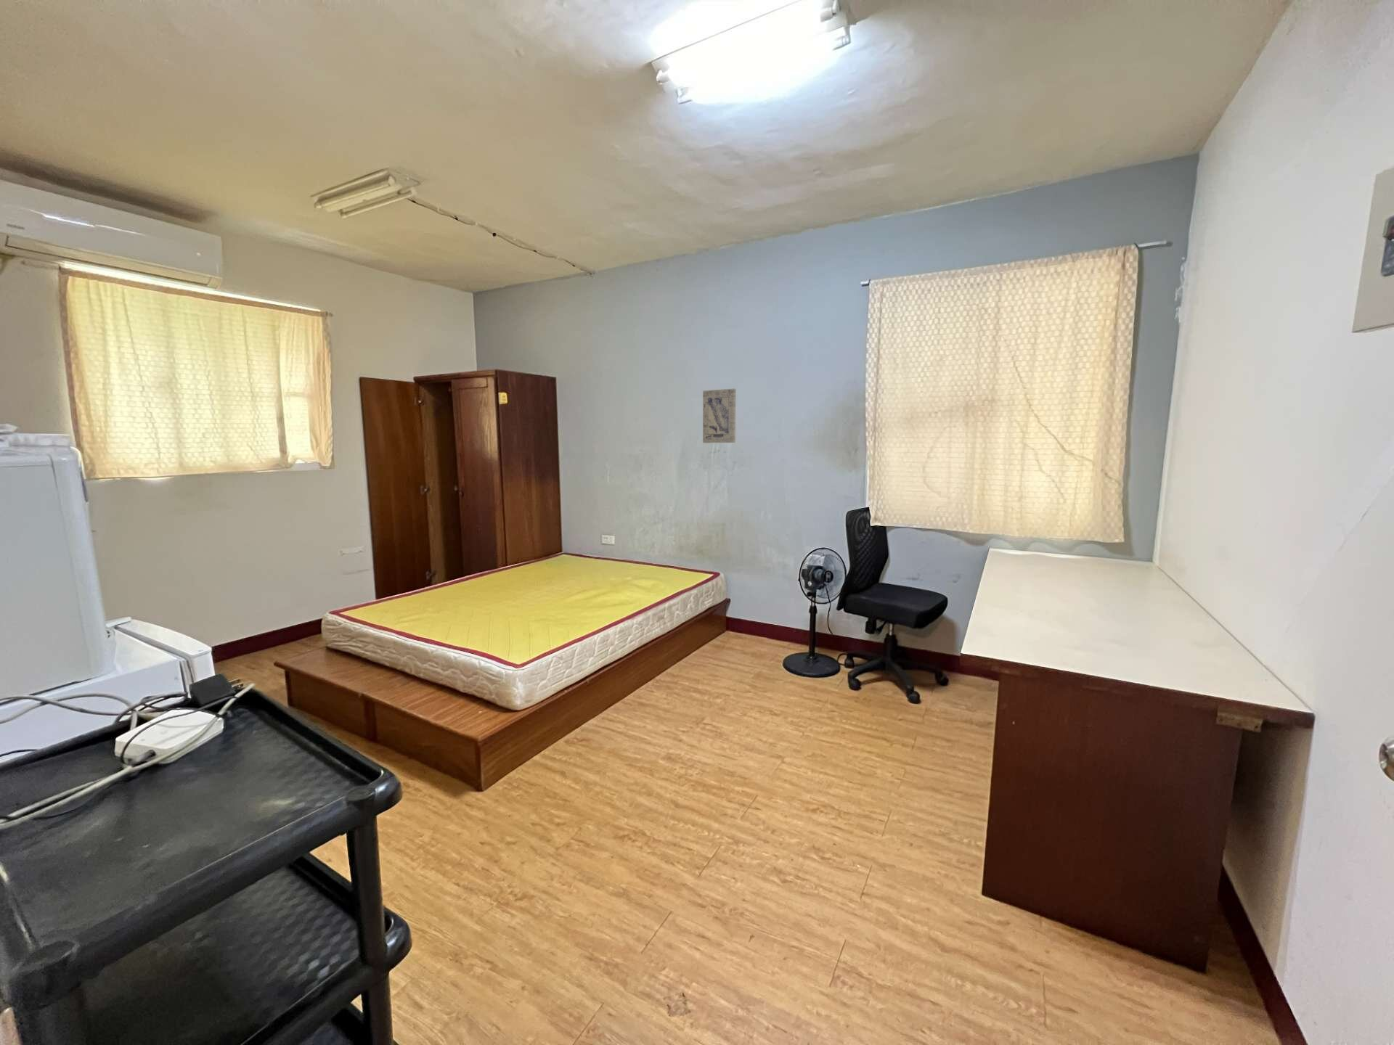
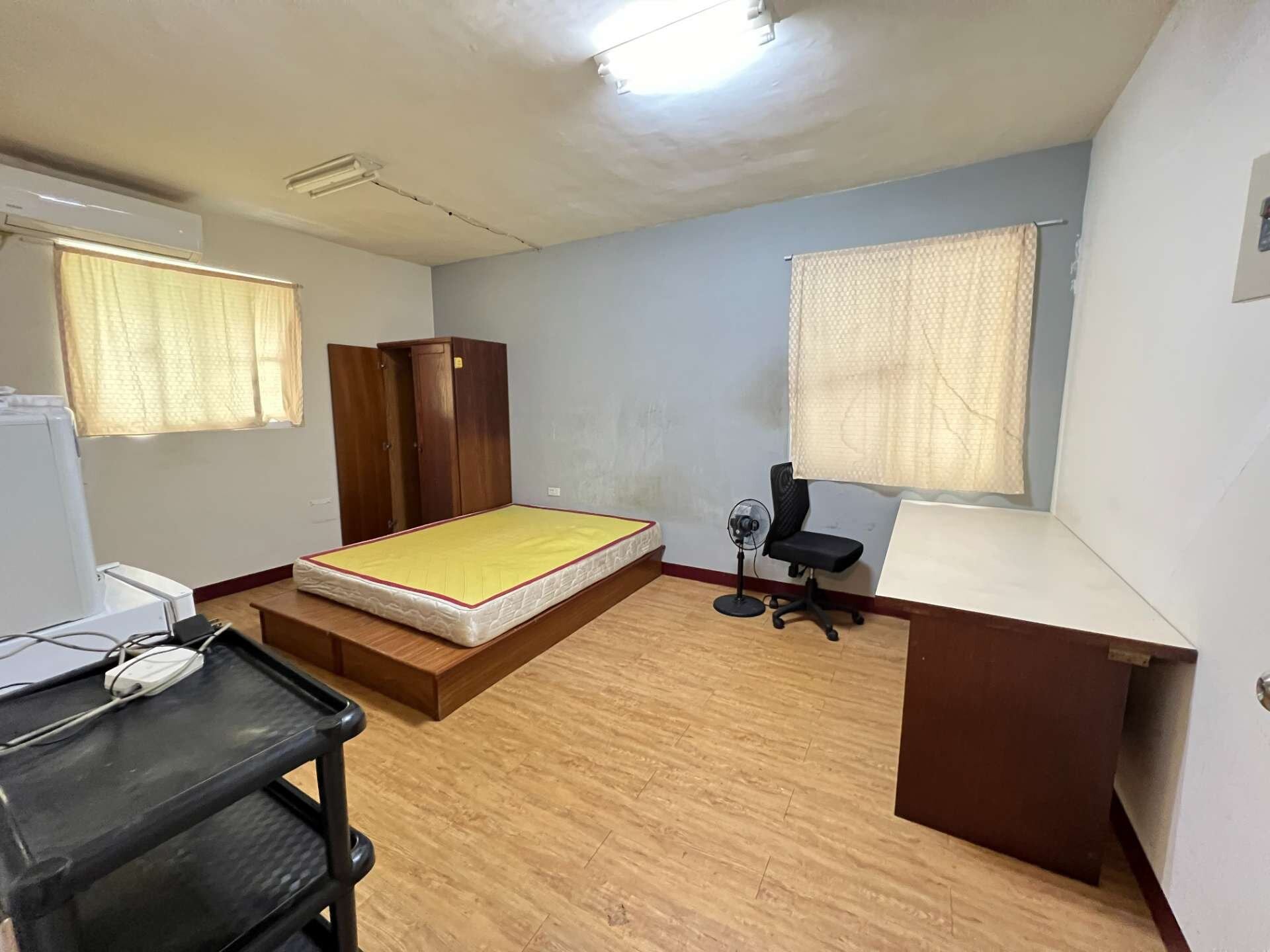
- wall art (719, 416)
